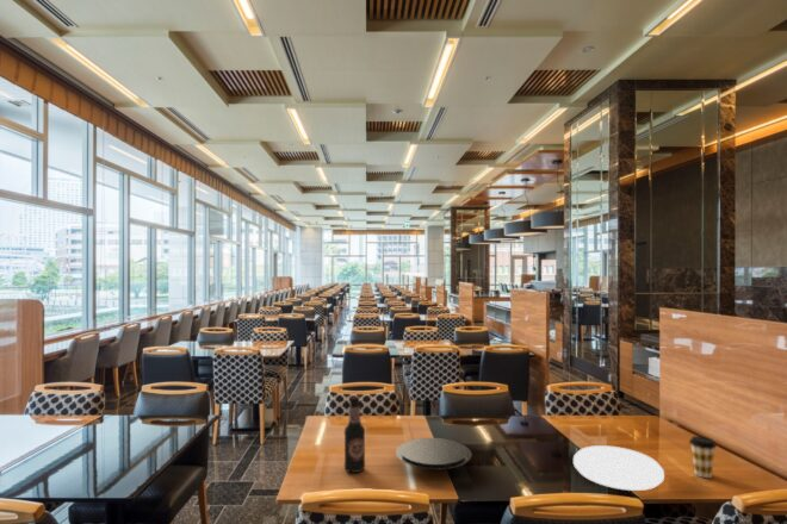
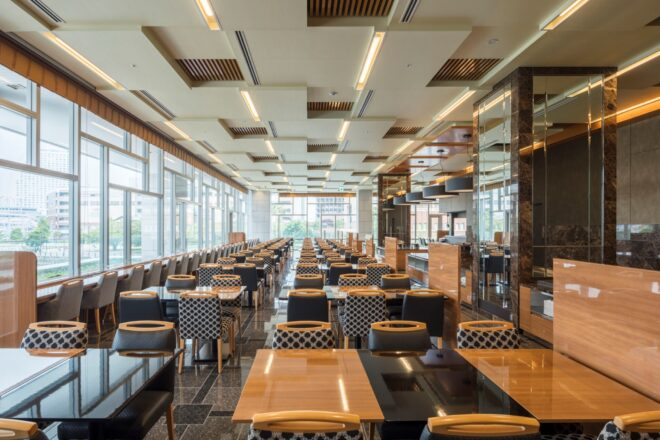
- plate (433, 456)
- bottle (354, 432)
- coffee cup (702, 456)
- plate (616, 466)
